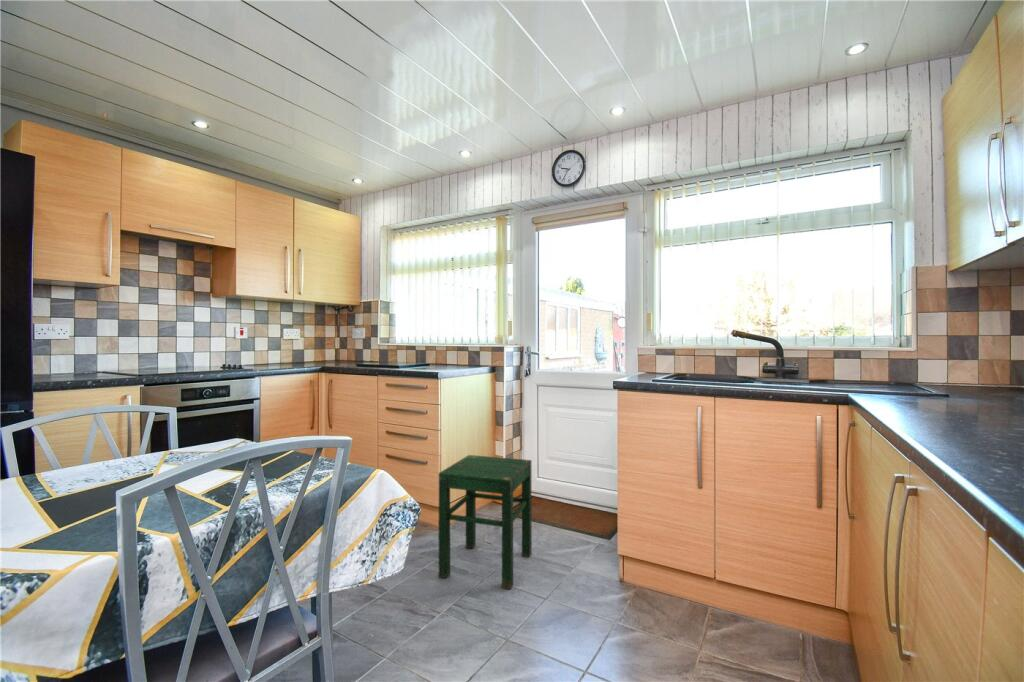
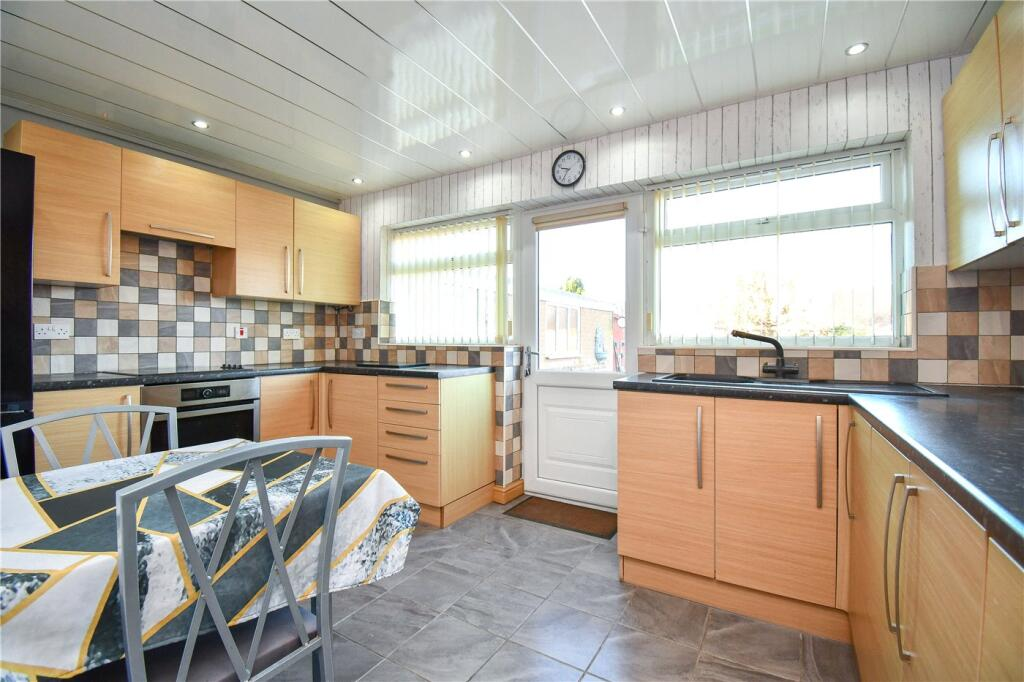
- stool (487, 519)
